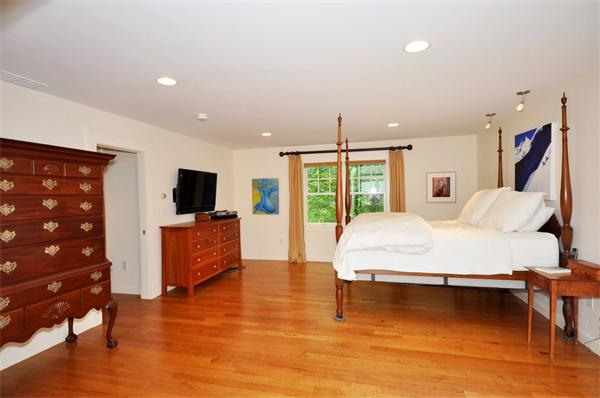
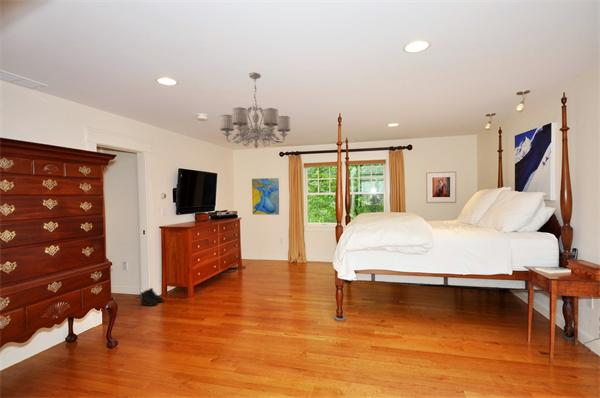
+ chandelier (255, 112)
+ boots (151, 296)
